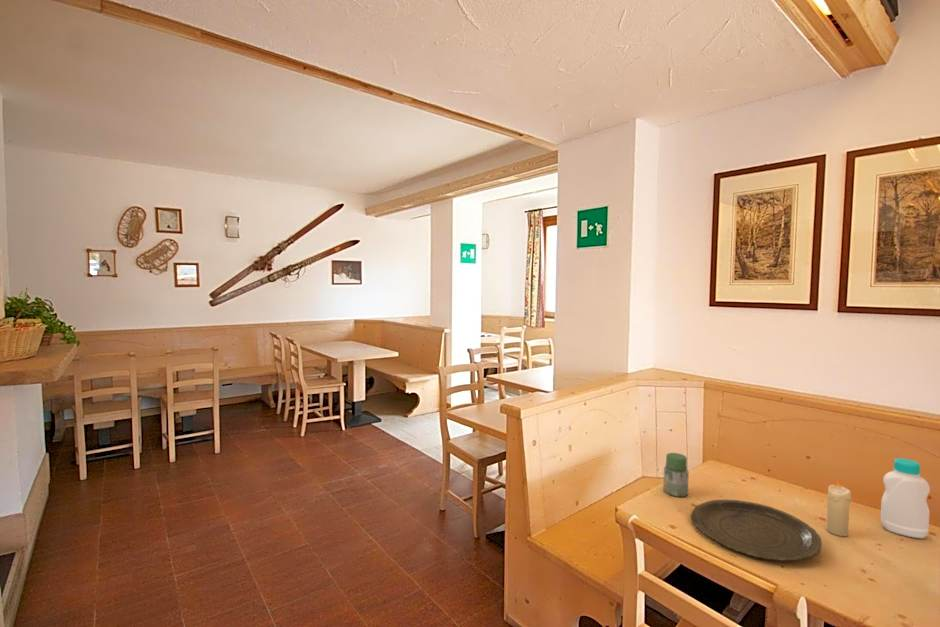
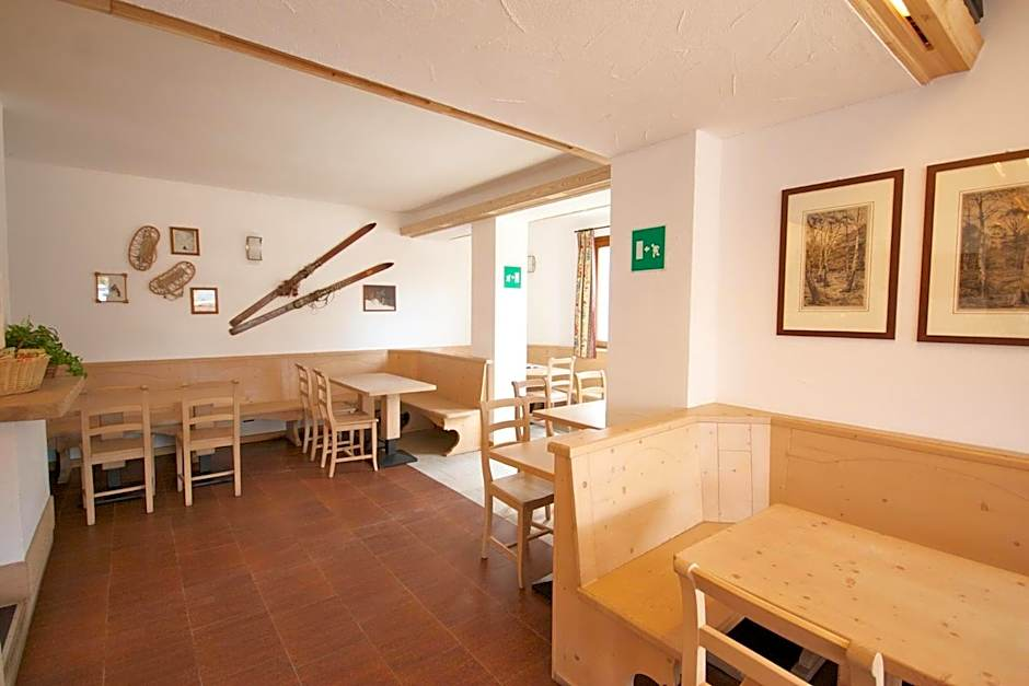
- bottle (905, 496)
- plate (752, 528)
- jar (676, 474)
- candle (838, 505)
